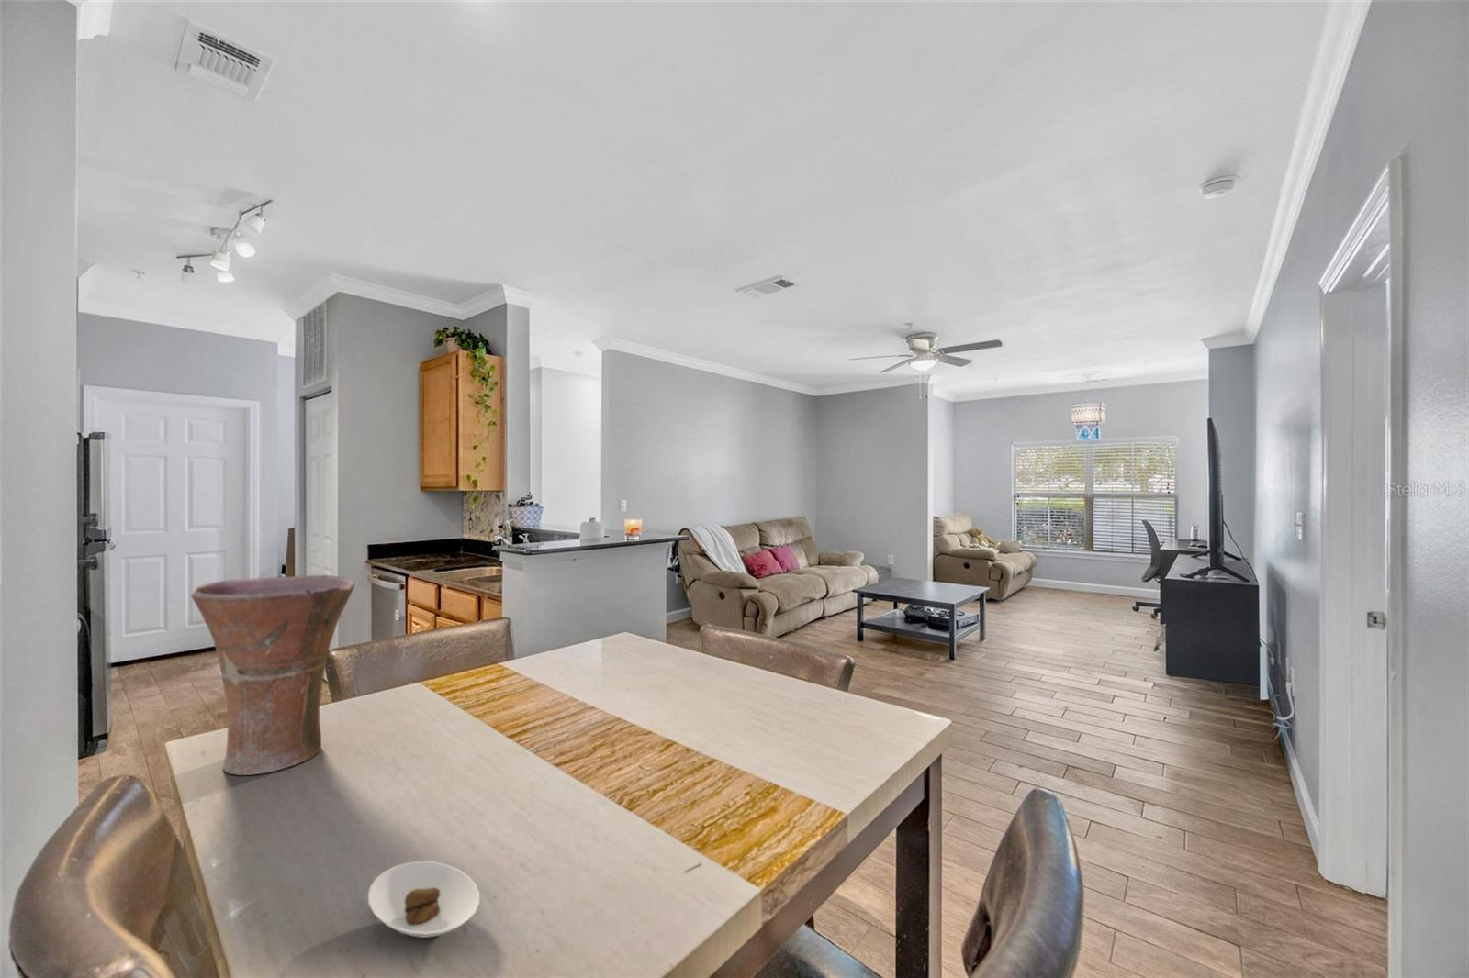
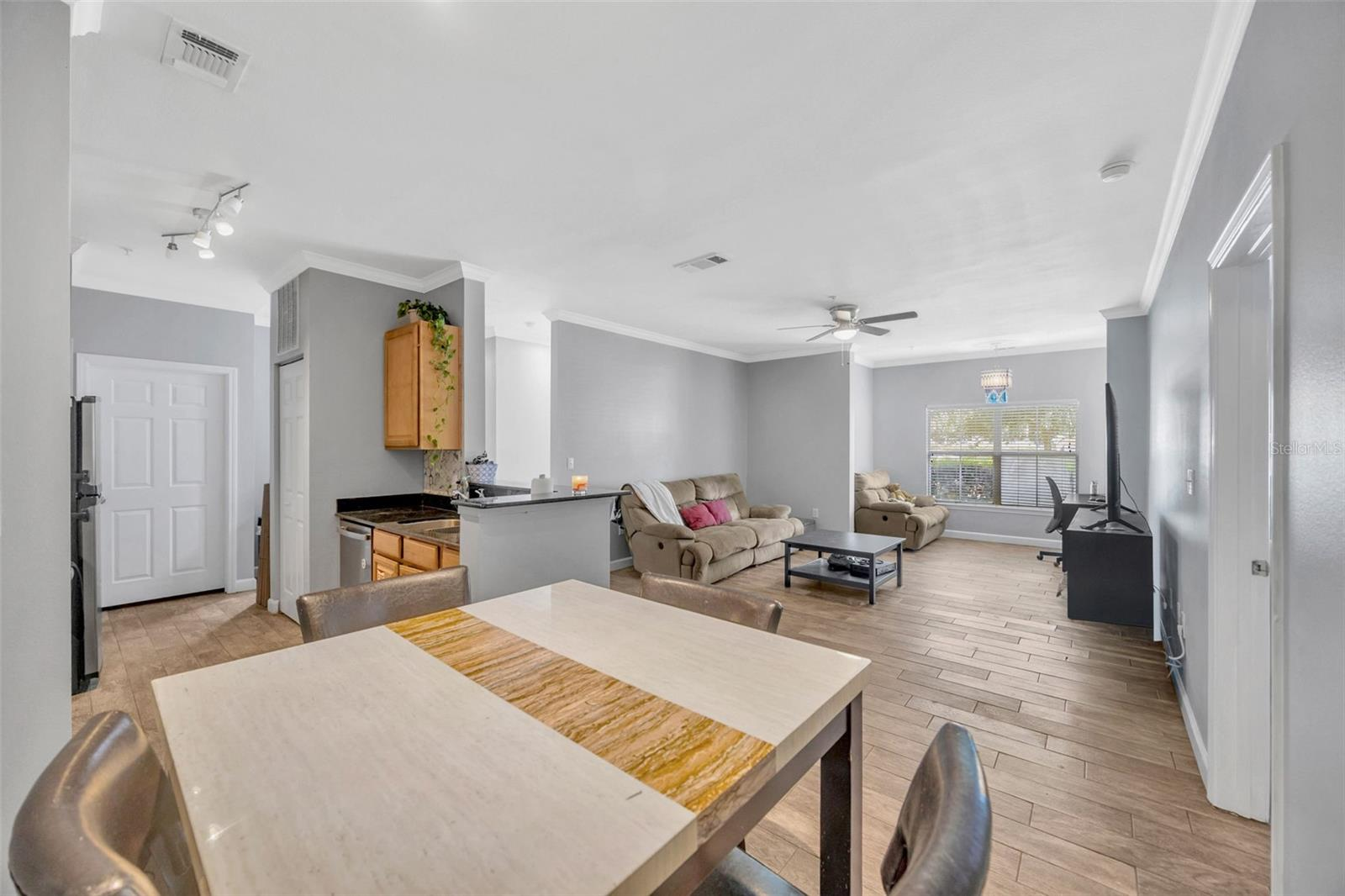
- saucer (424, 904)
- vase (279, 668)
